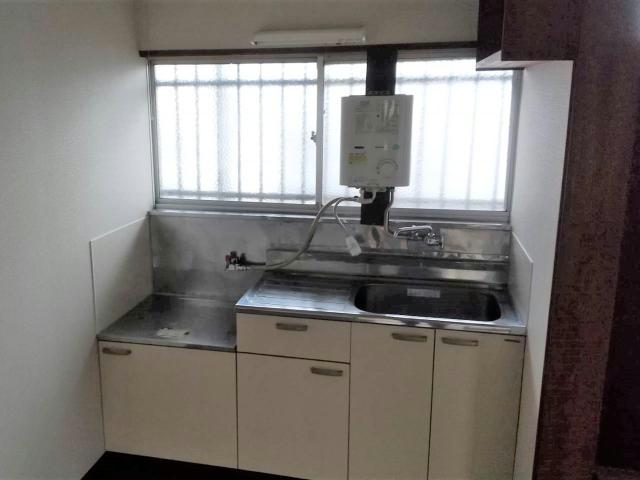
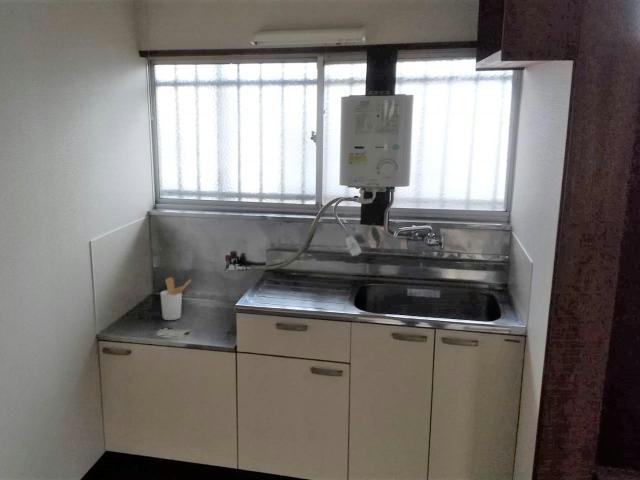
+ utensil holder (177, 298)
